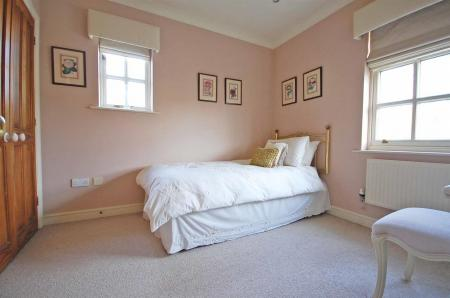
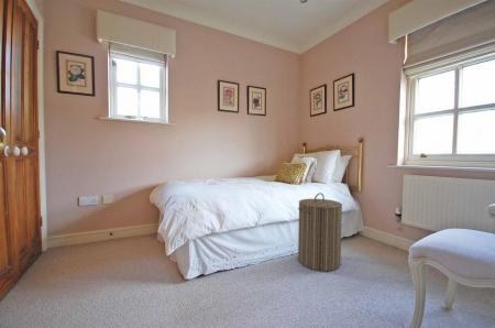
+ laundry hamper (319, 227)
